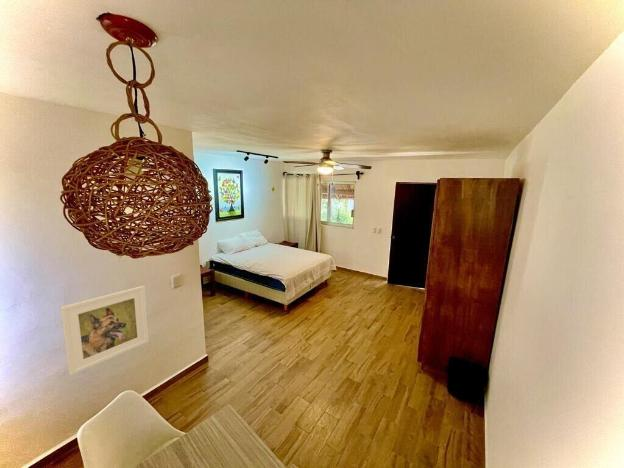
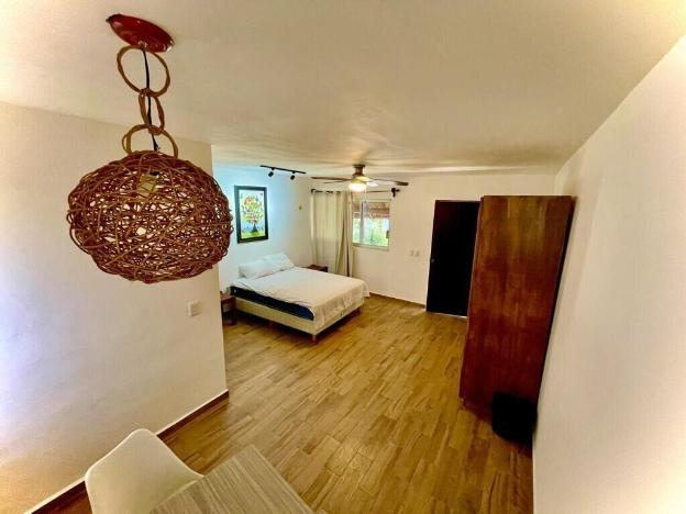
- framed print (110, 326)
